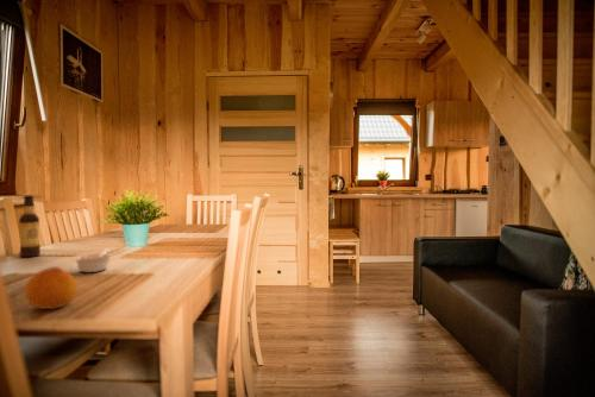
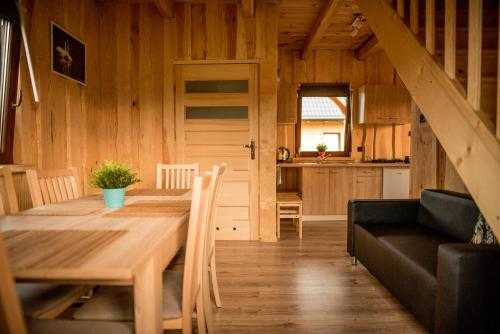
- bottle (29, 225)
- fruit (52, 286)
- legume (93, 260)
